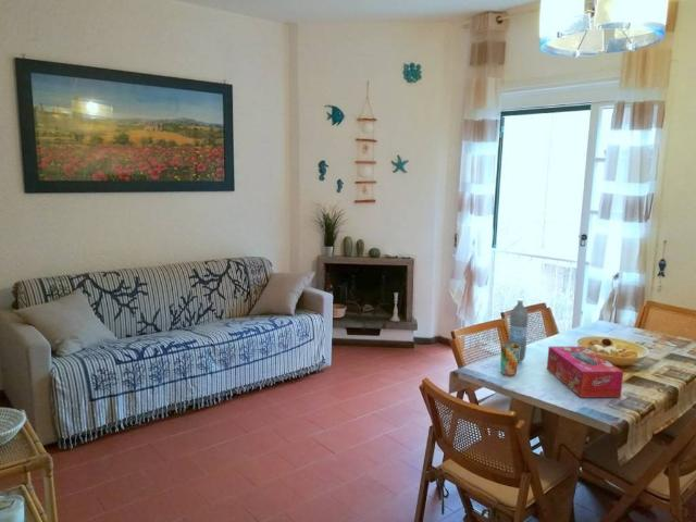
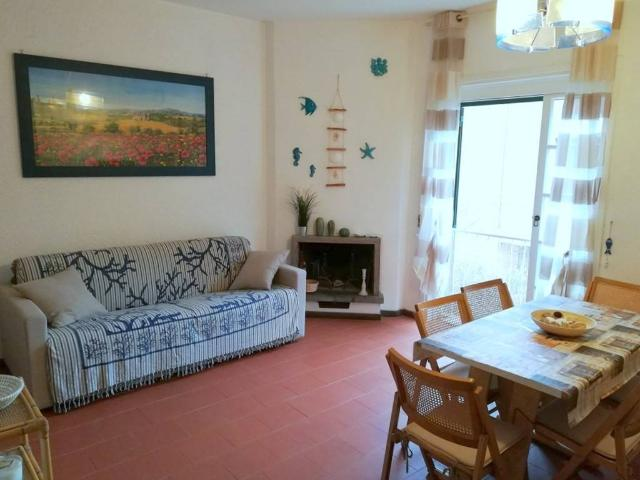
- cup (509, 359)
- tissue box (582, 370)
- water bottle (518, 330)
